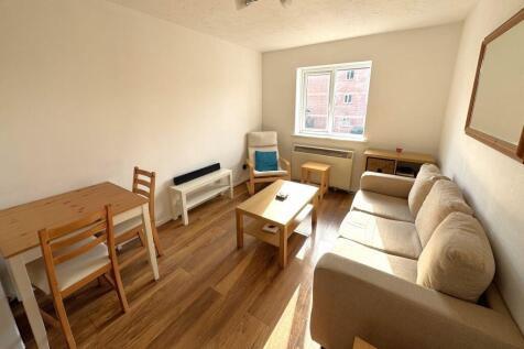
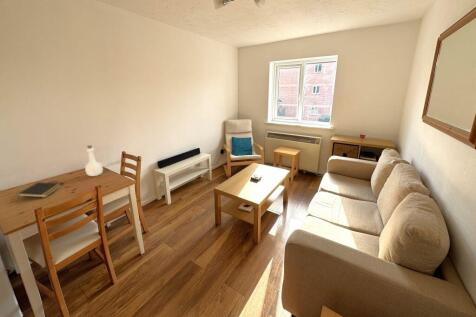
+ bottle (92, 160)
+ notepad (41, 189)
